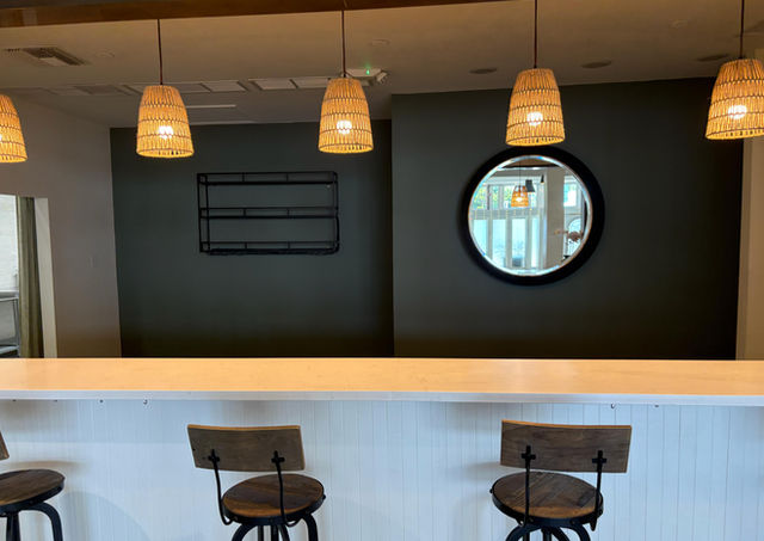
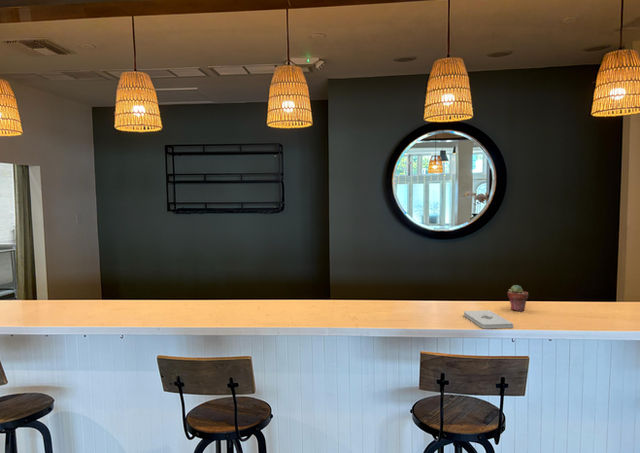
+ potted succulent (517, 297)
+ notepad (486, 318)
